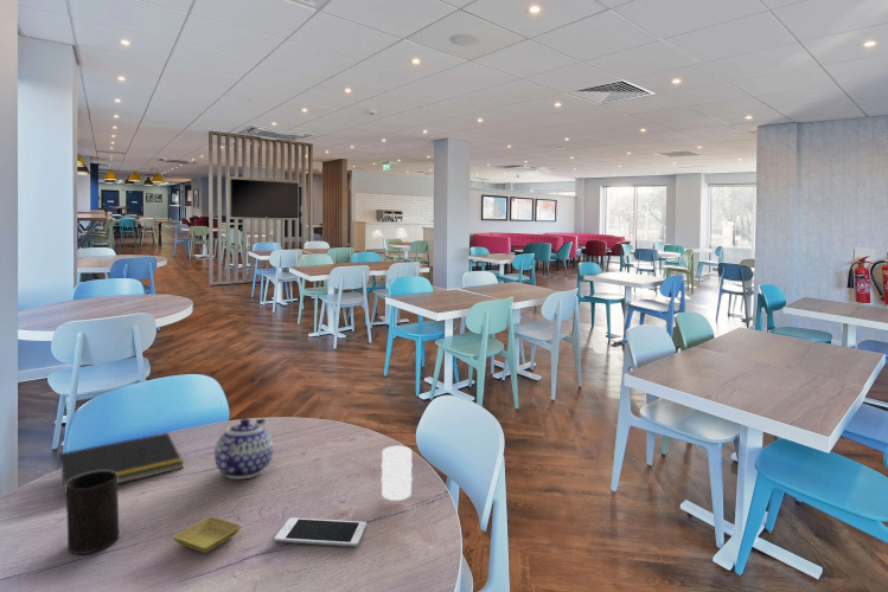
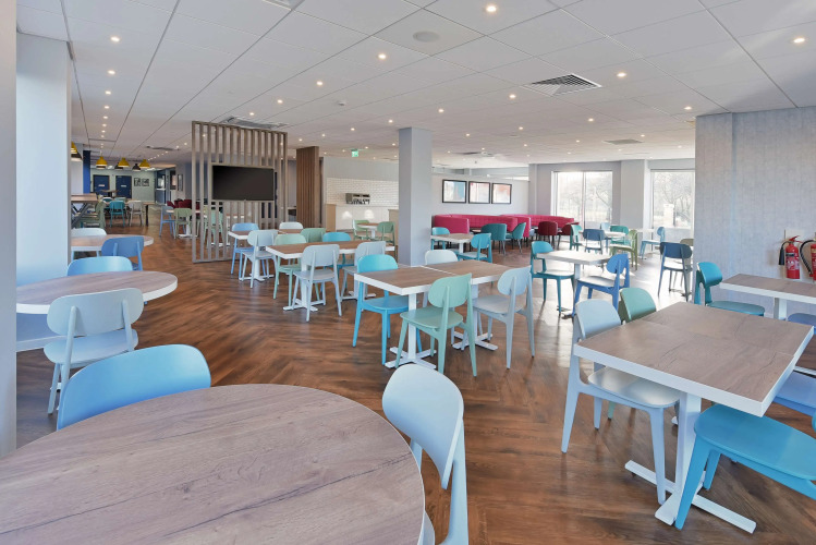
- cup (396, 471)
- notepad (122, 461)
- saucer (207, 535)
- cup (92, 510)
- teapot (244, 445)
- cell phone (321, 530)
